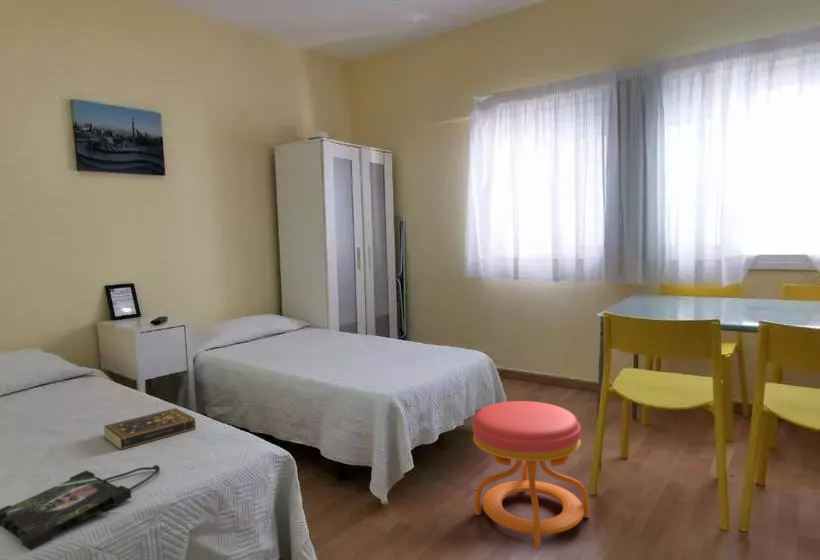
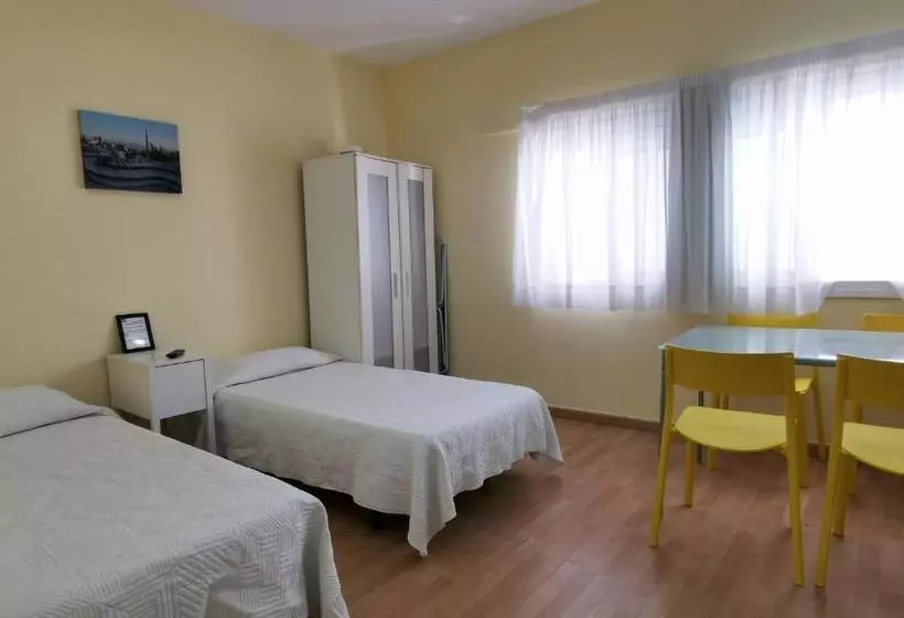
- book (150, 427)
- photo frame (92, 493)
- stool (530, 464)
